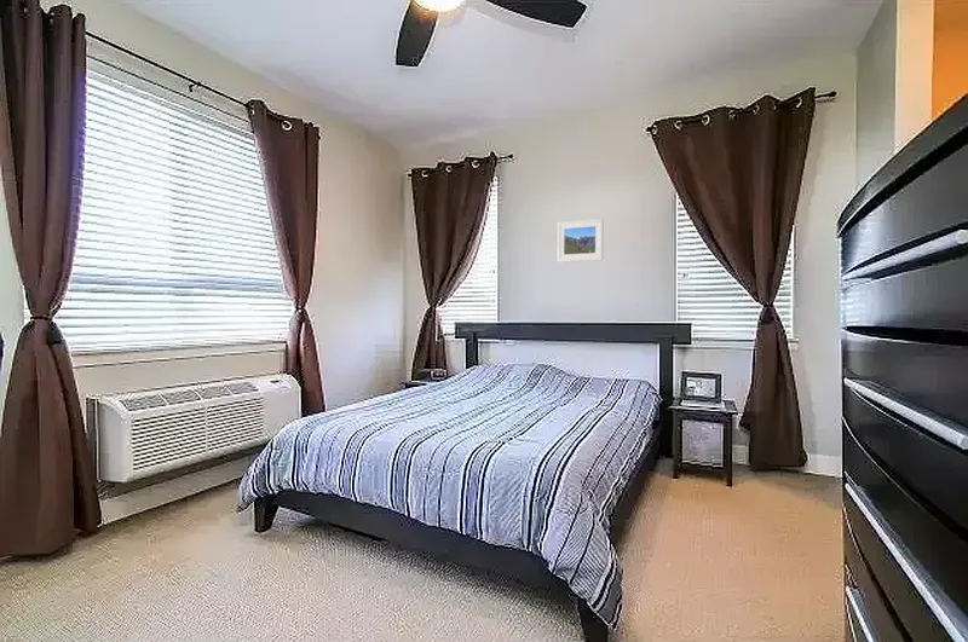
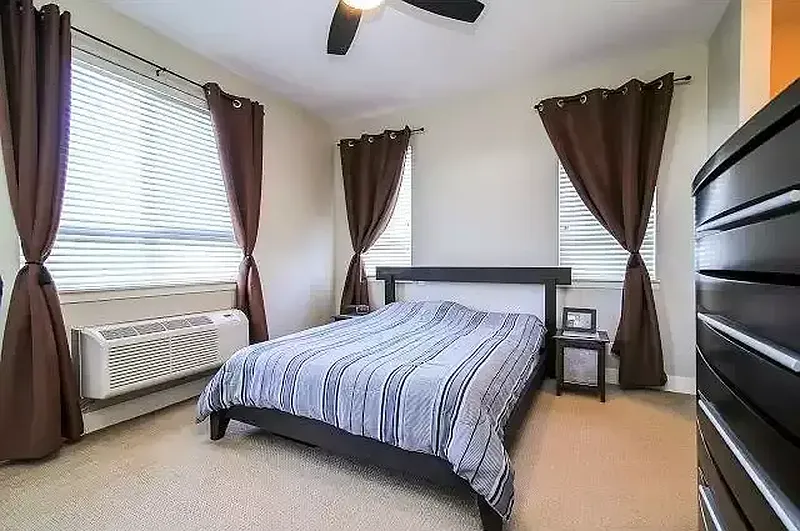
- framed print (580, 241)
